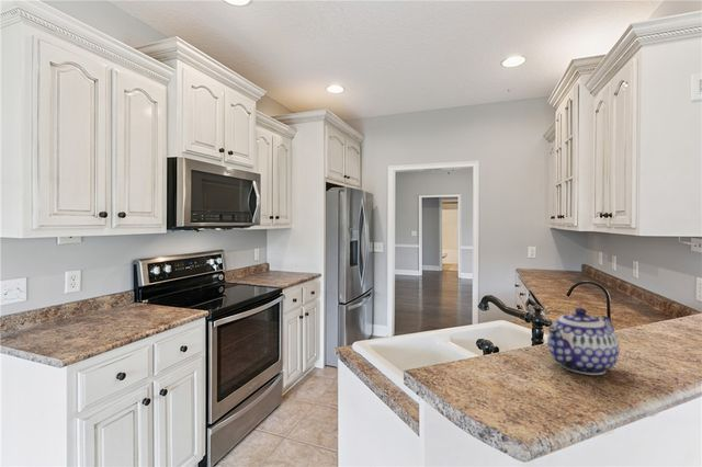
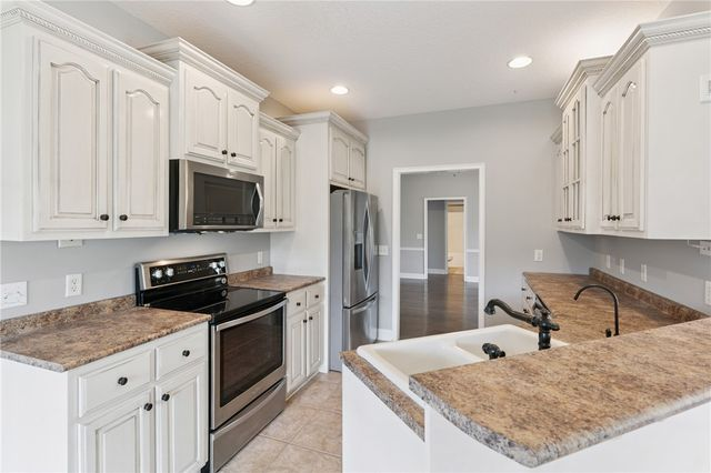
- teapot (581, 337)
